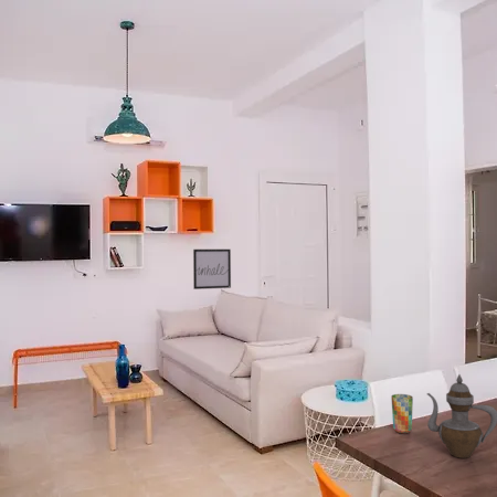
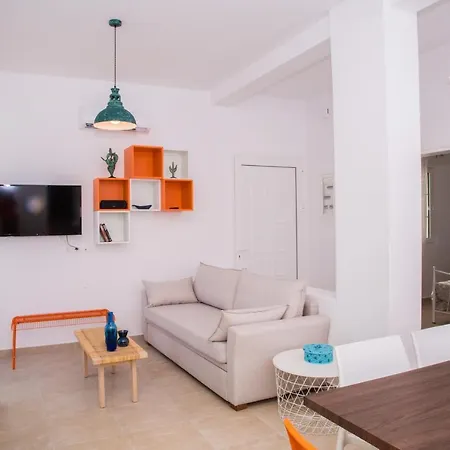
- teapot (461, 414)
- cup (402, 413)
- wall art (212, 268)
